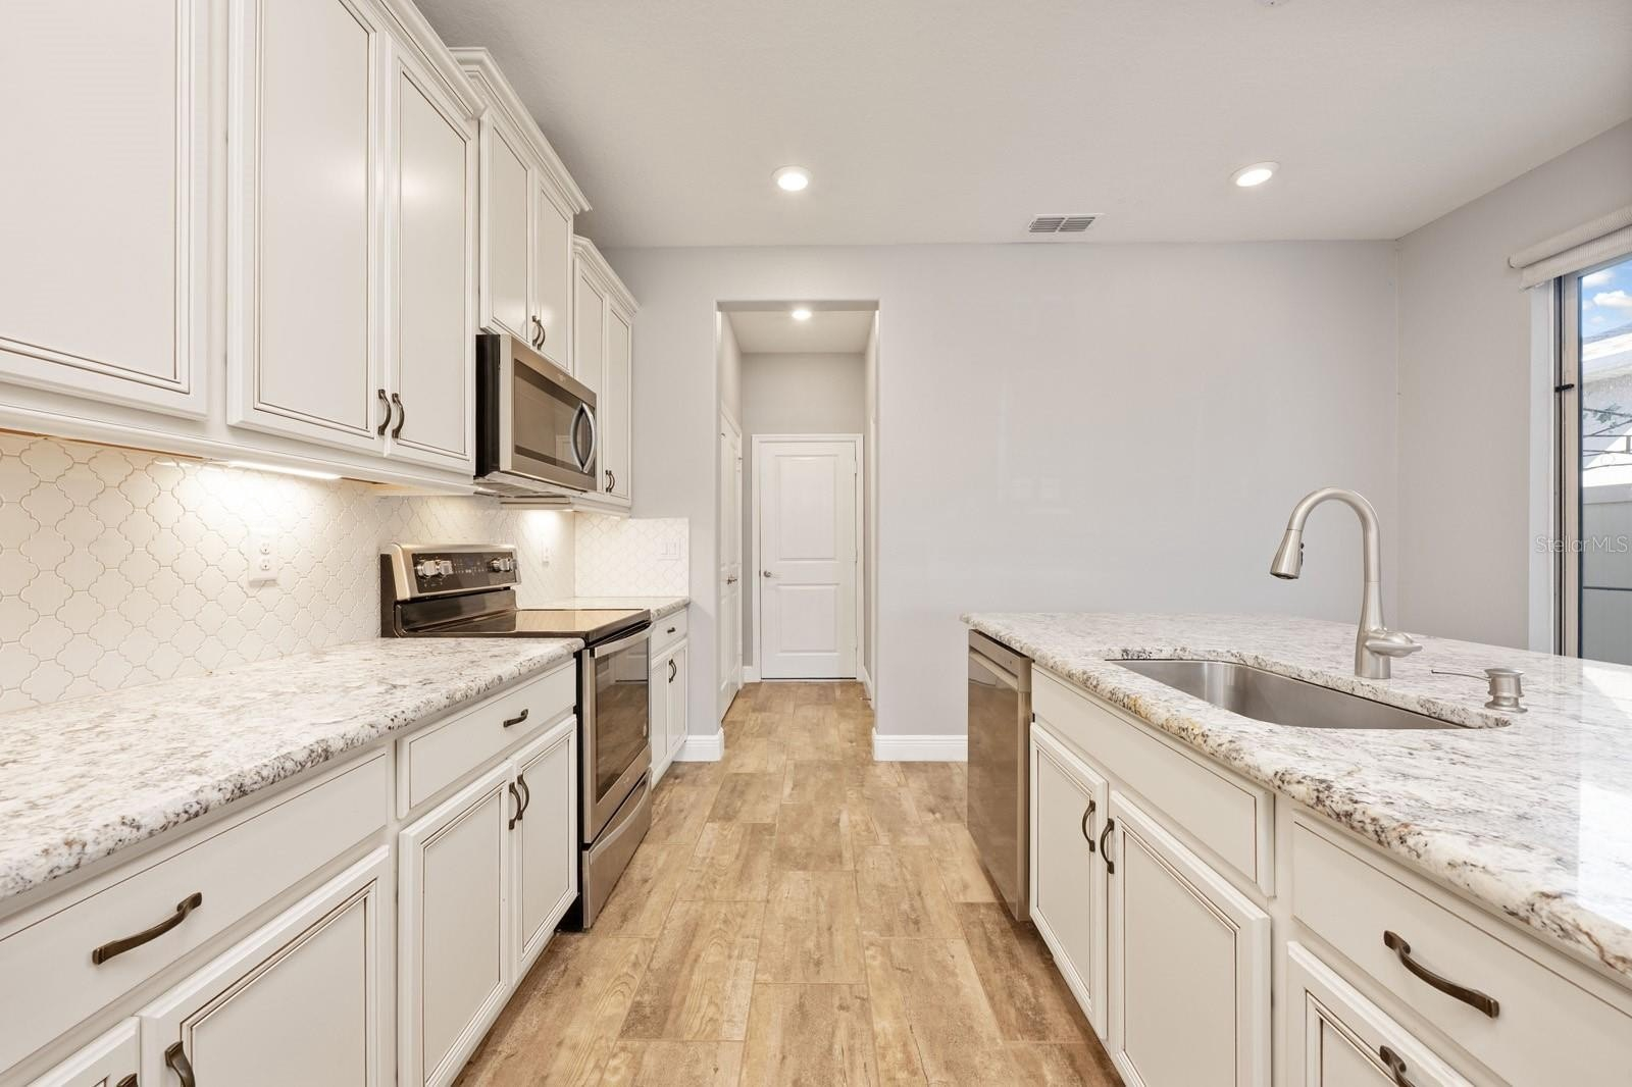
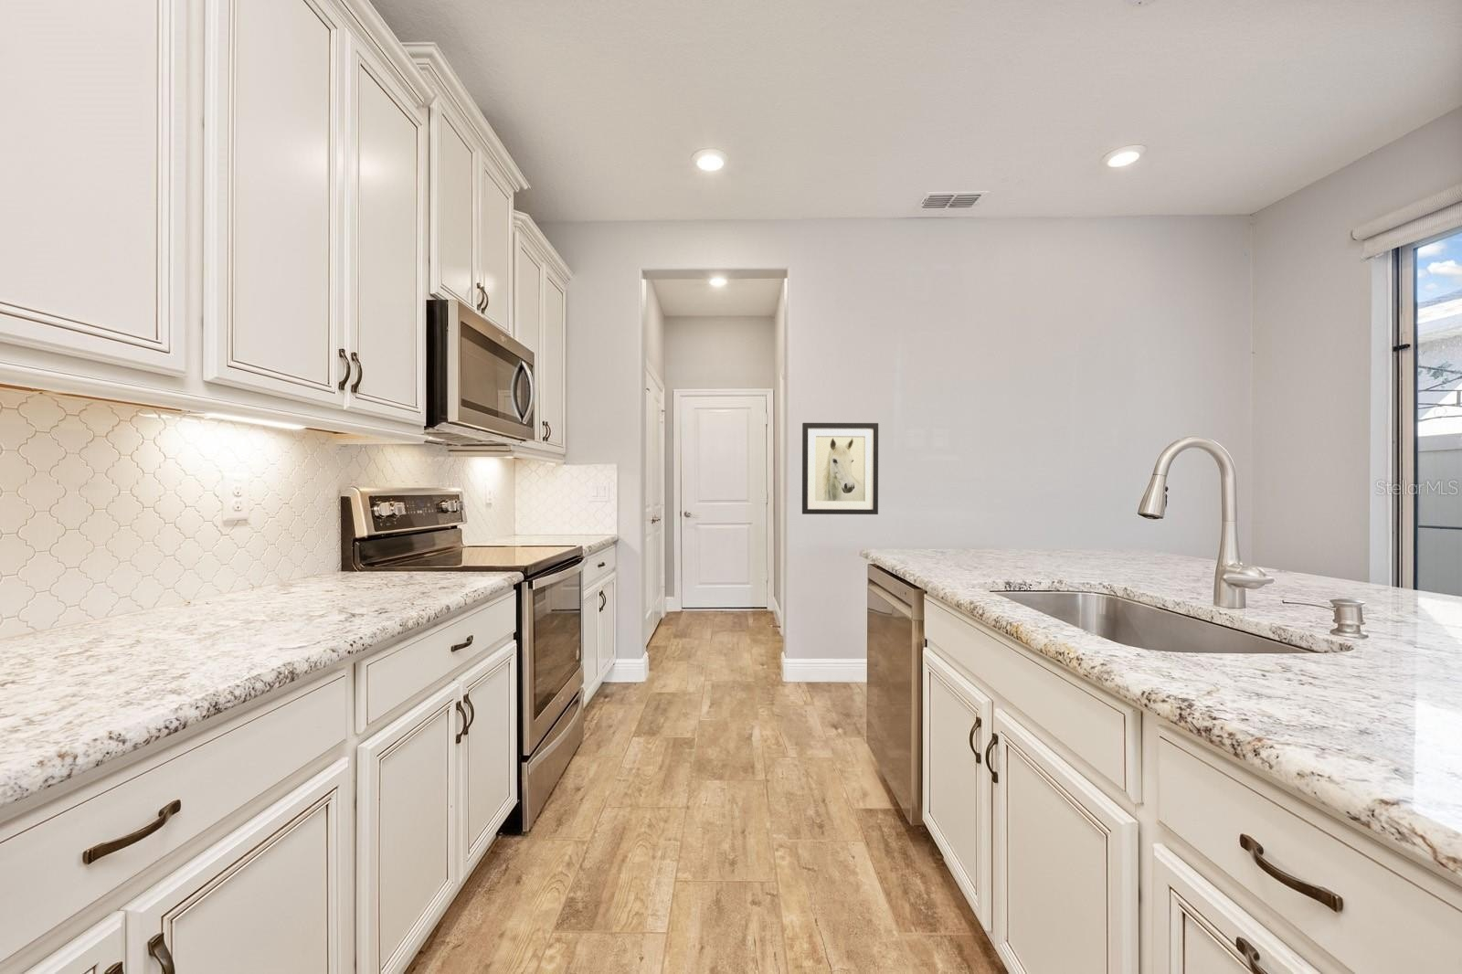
+ wall art (840, 467)
